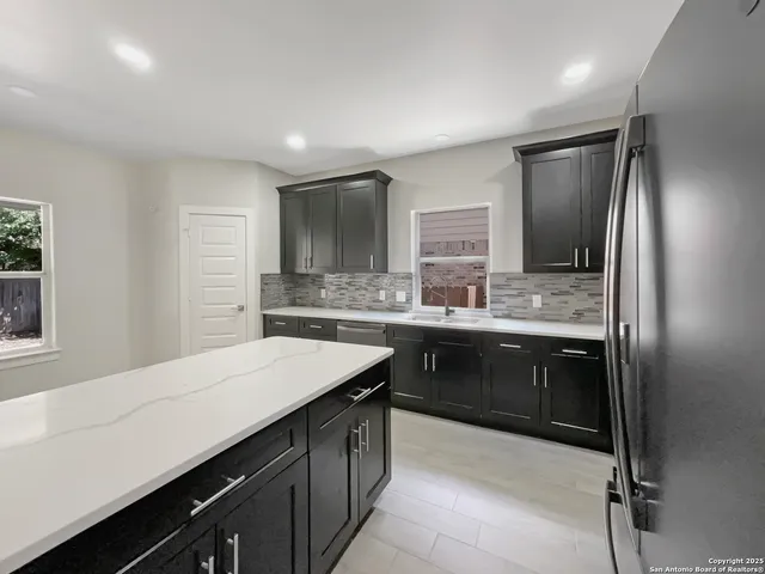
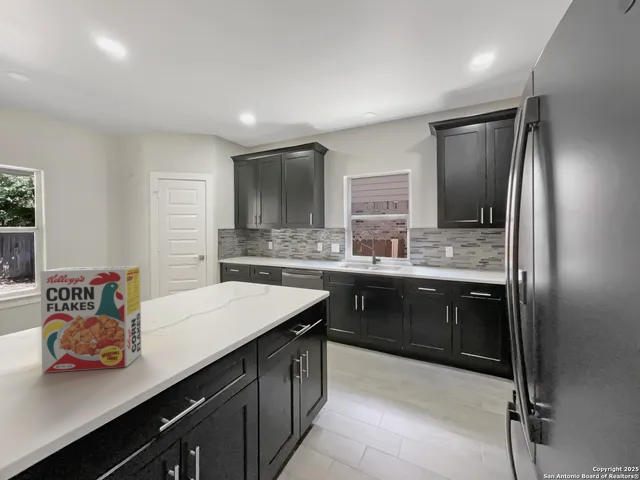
+ cereal box (94, 315)
